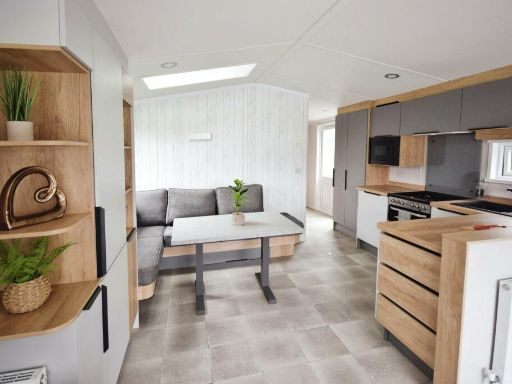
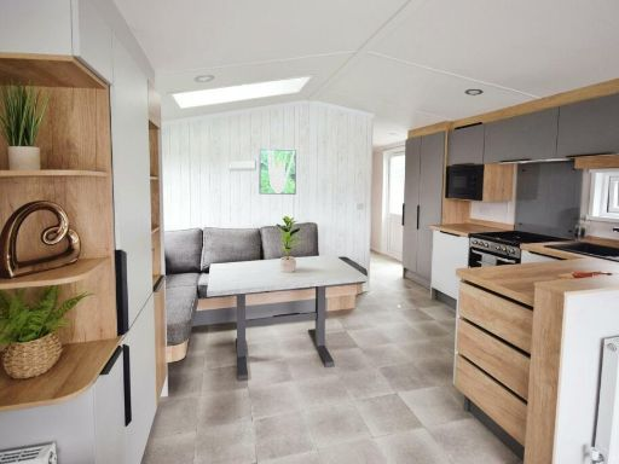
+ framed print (277, 172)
